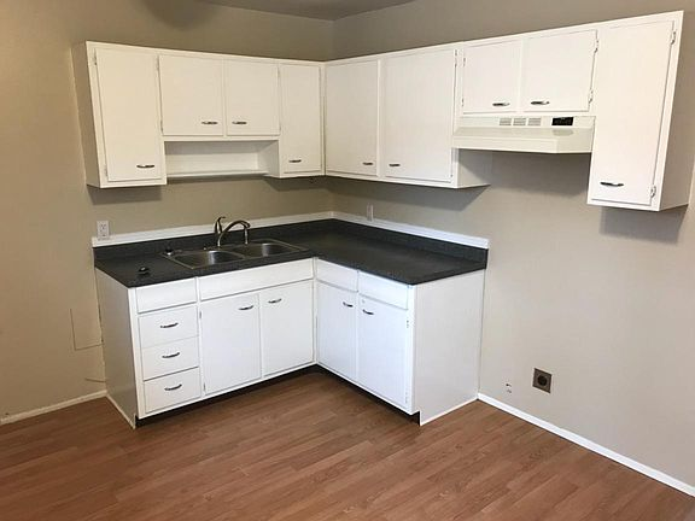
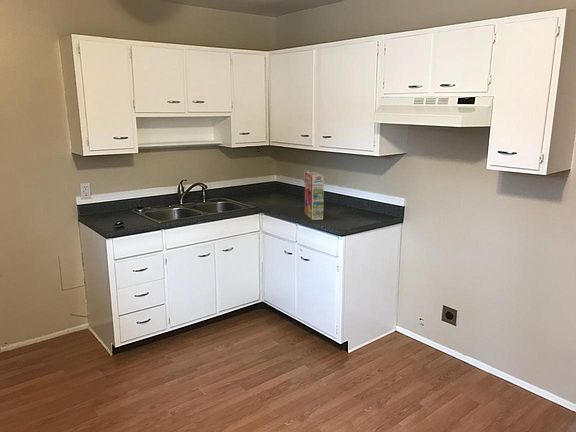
+ cereal box (313, 195)
